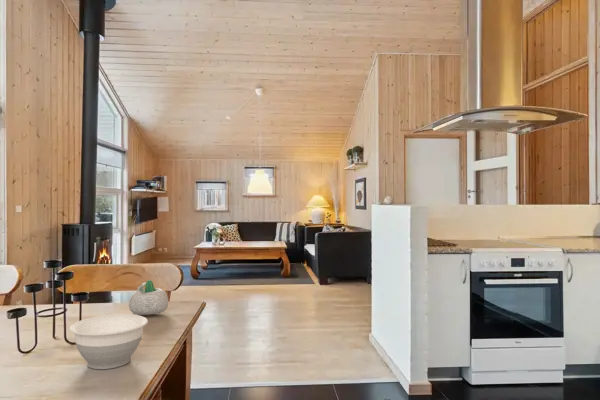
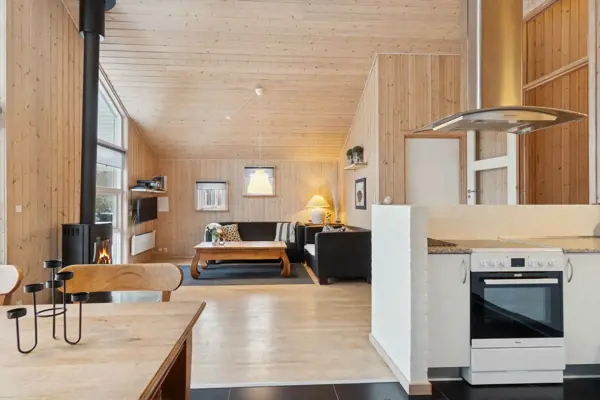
- bowl (109, 342)
- succulent planter (148, 297)
